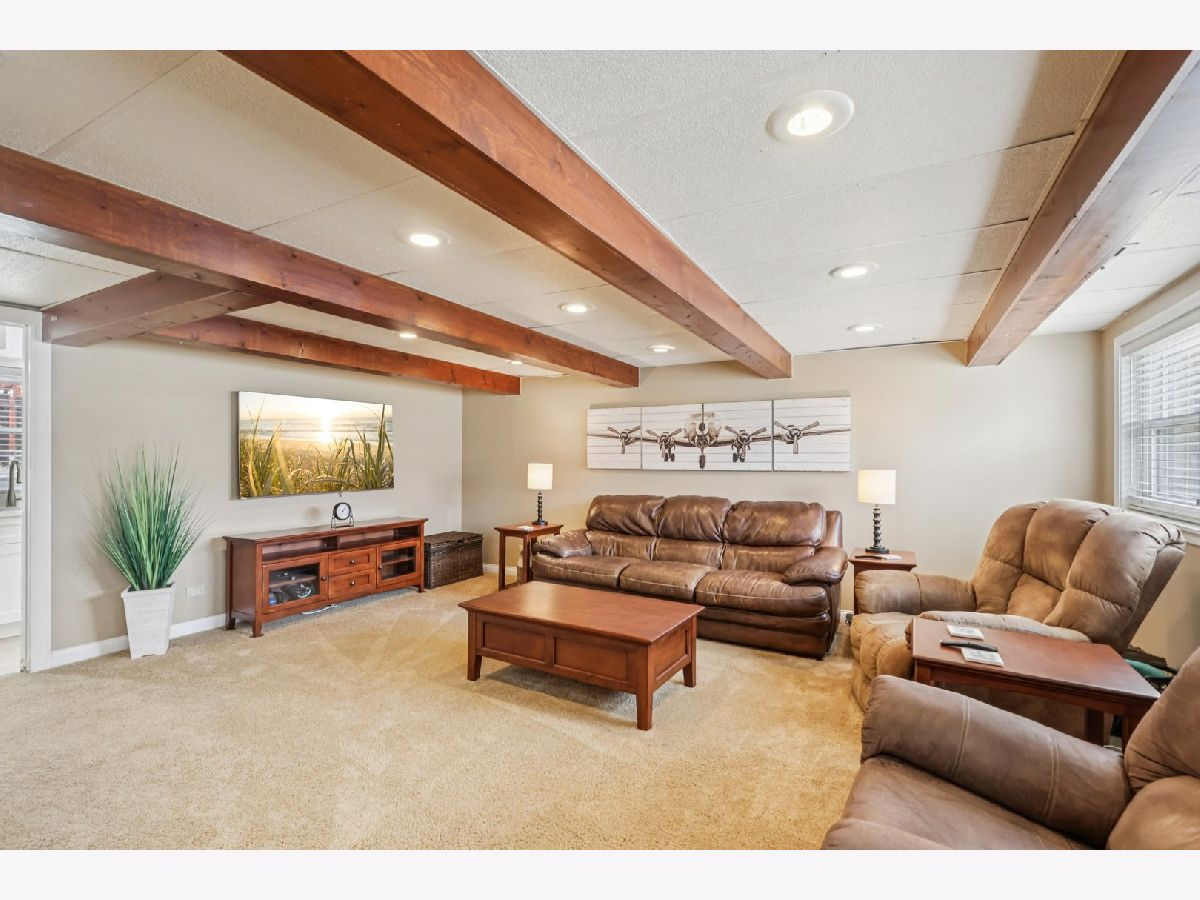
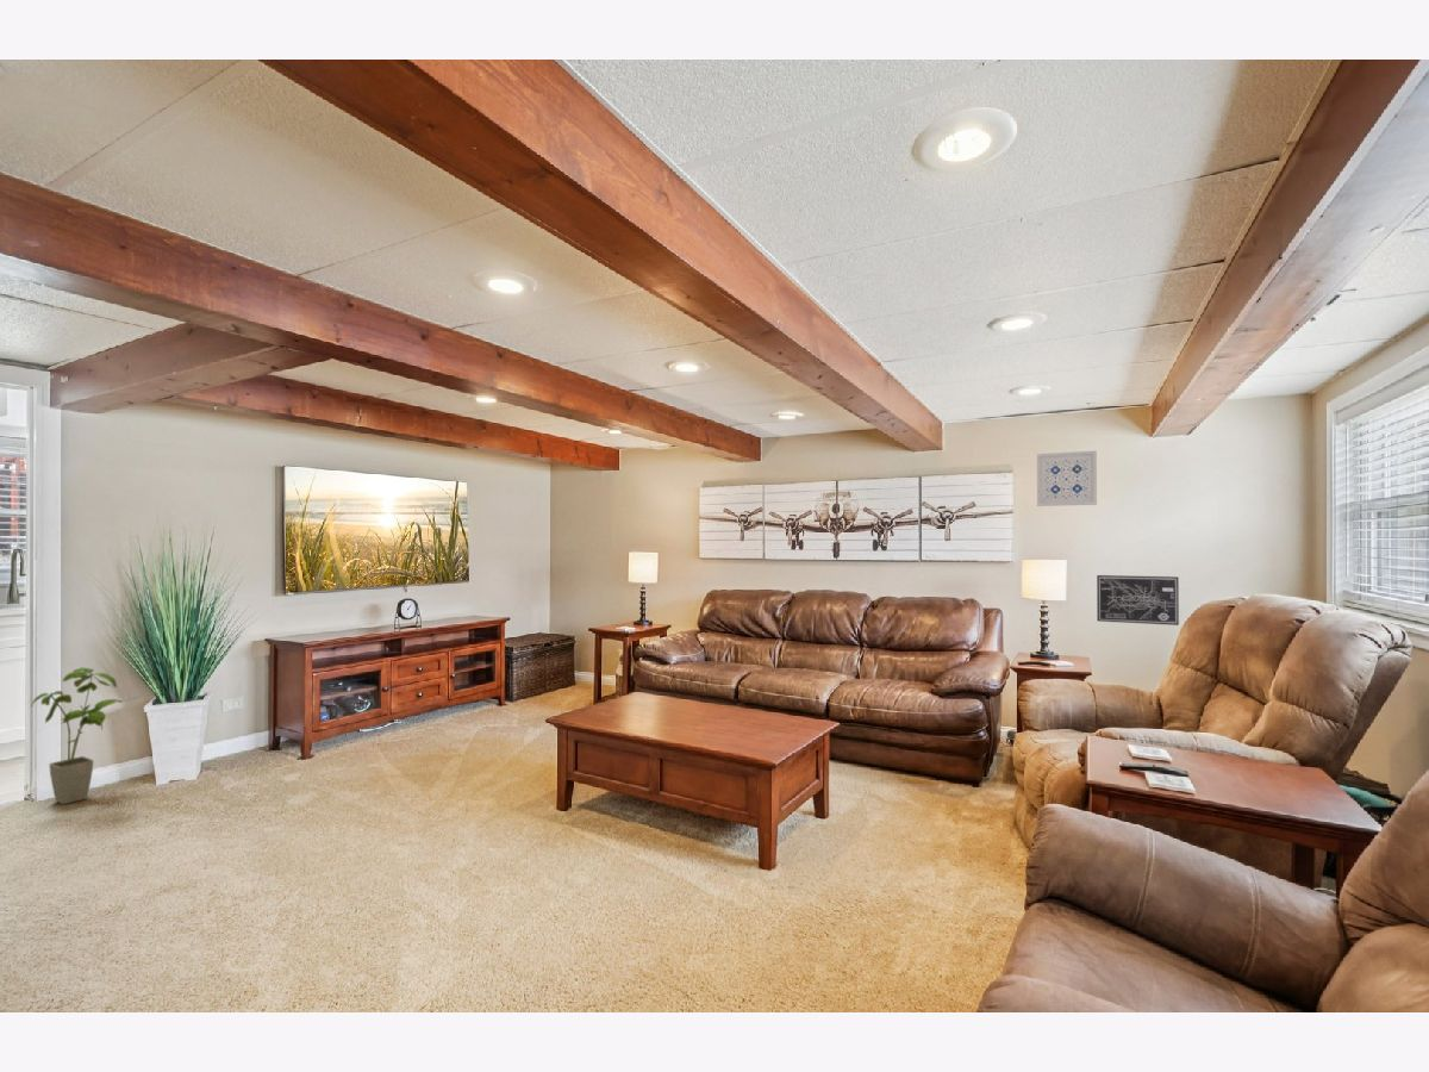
+ wall art (1066, 479)
+ house plant (82, 733)
+ wall art (1136, 599)
